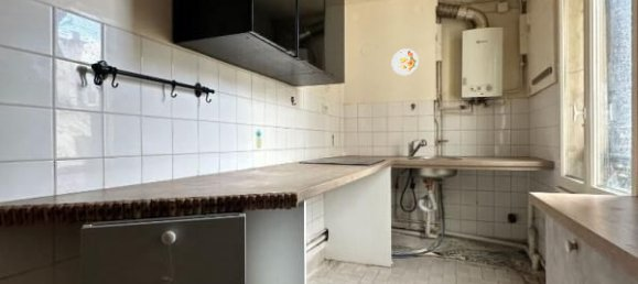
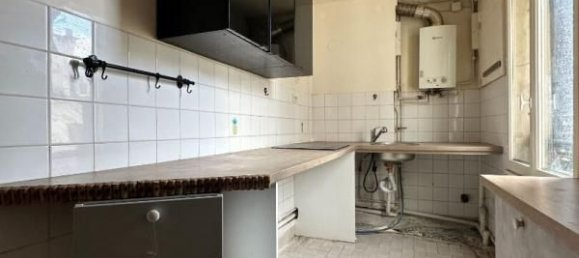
- decorative plate (404, 62)
